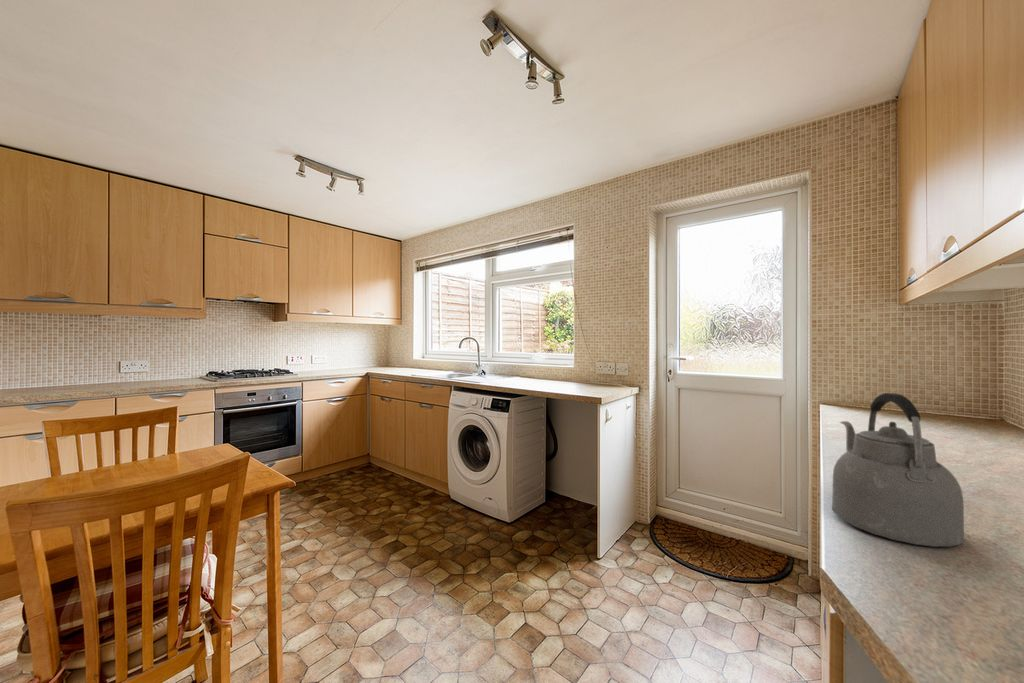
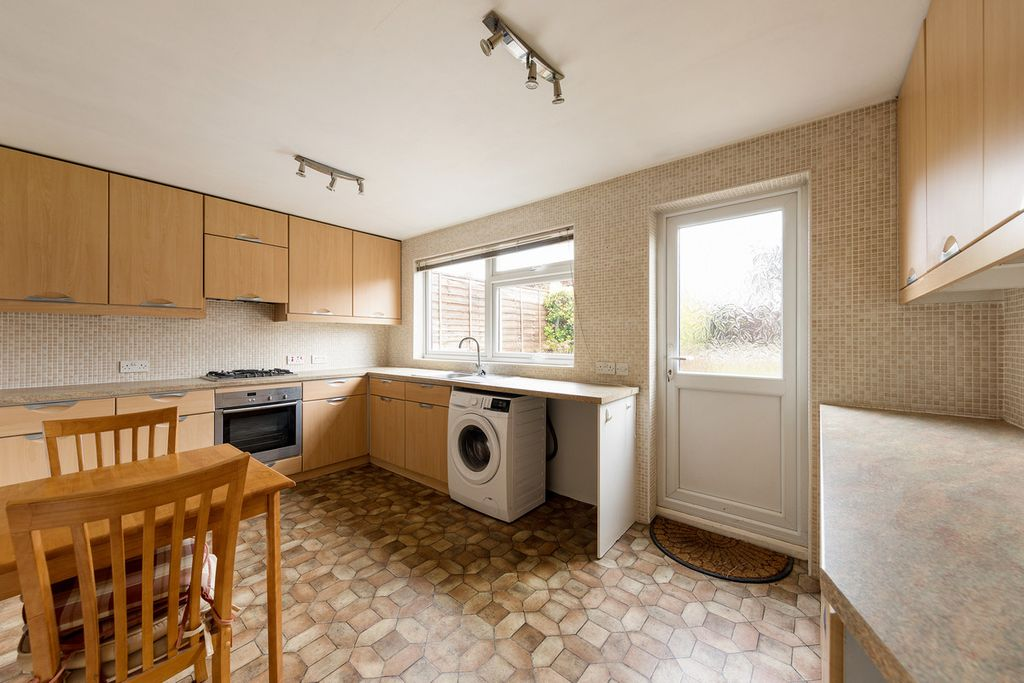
- kettle (878, 452)
